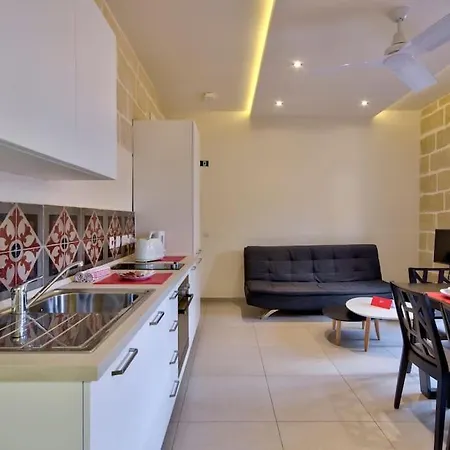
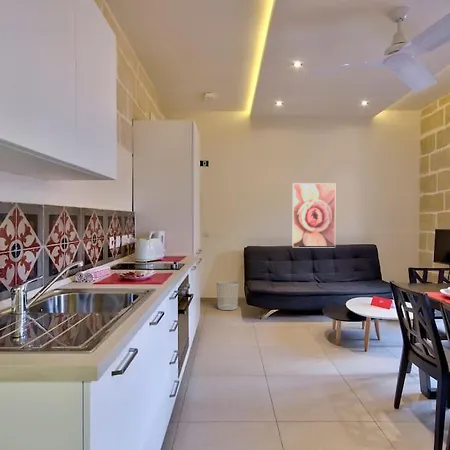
+ waste bin (227, 295)
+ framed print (313, 215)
